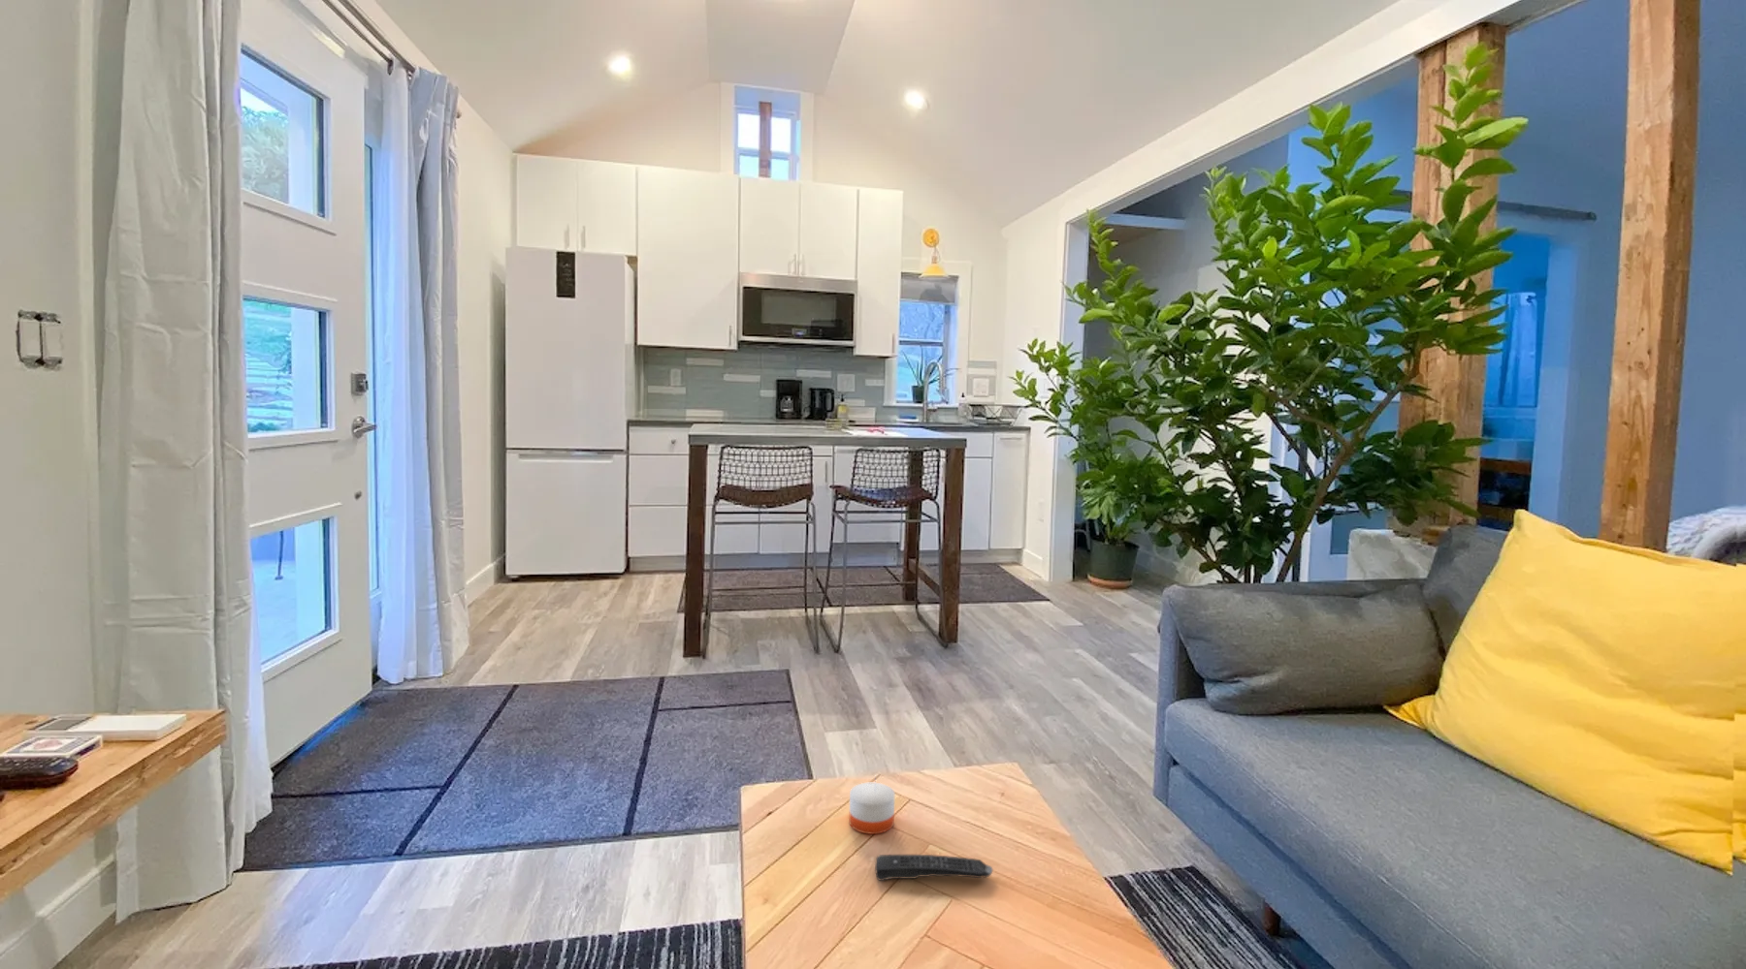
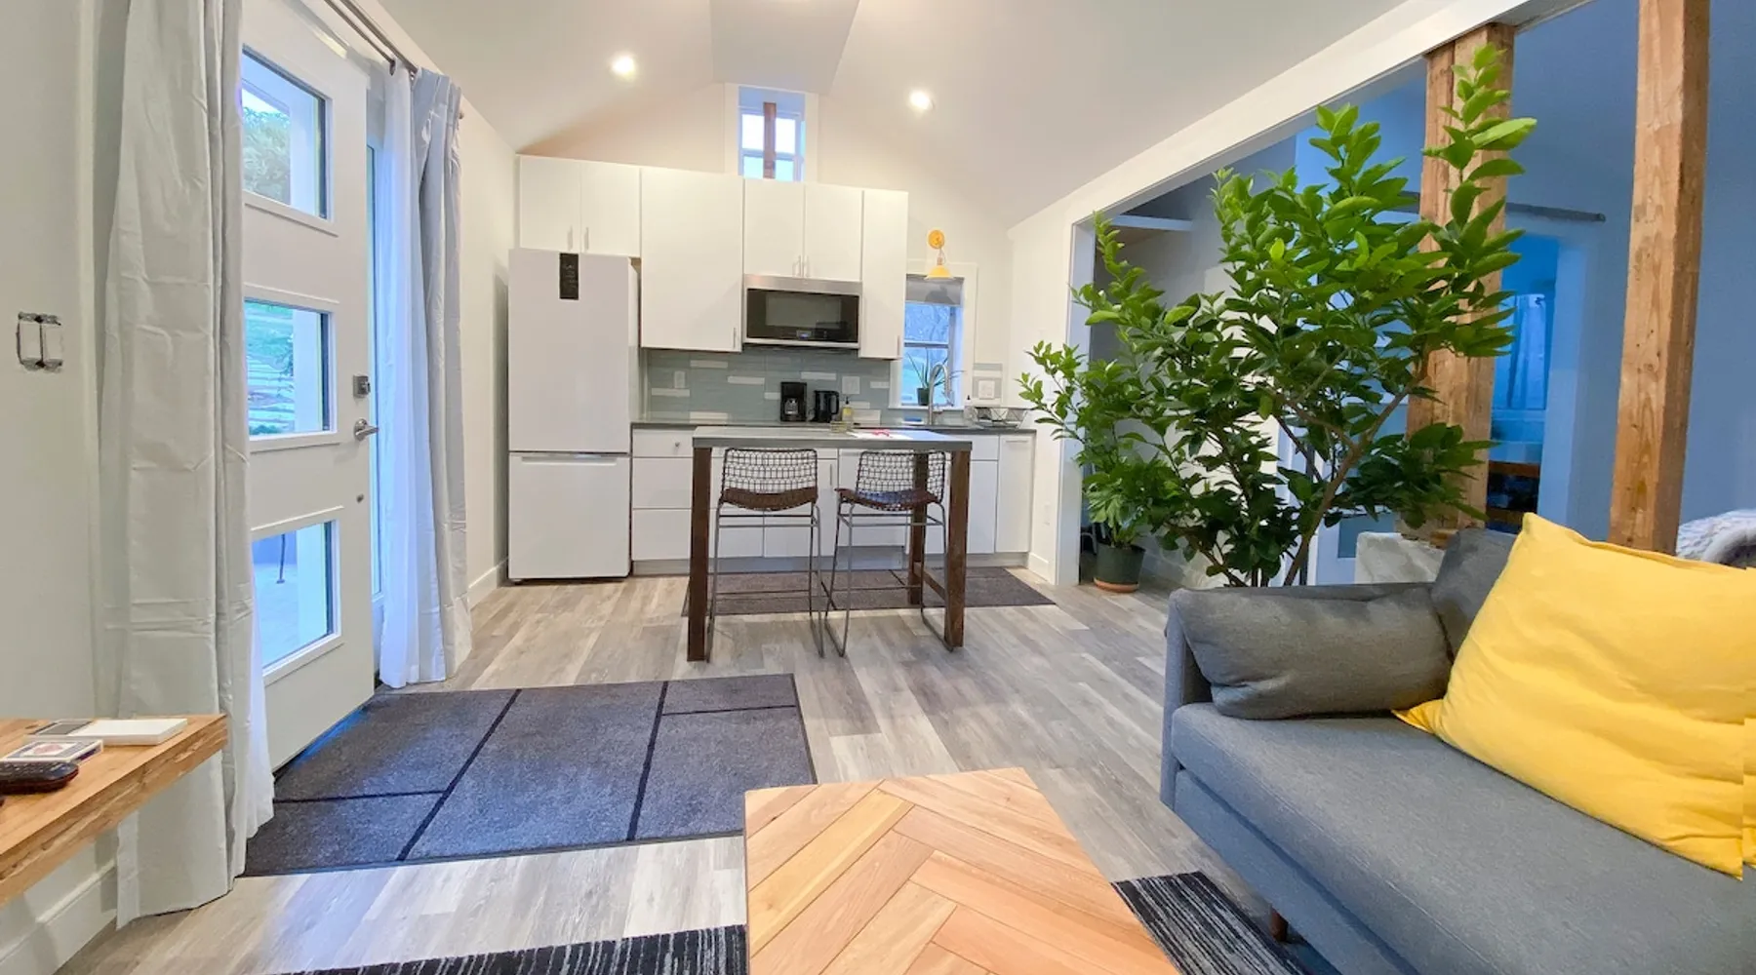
- candle (872, 791)
- remote control (933, 866)
